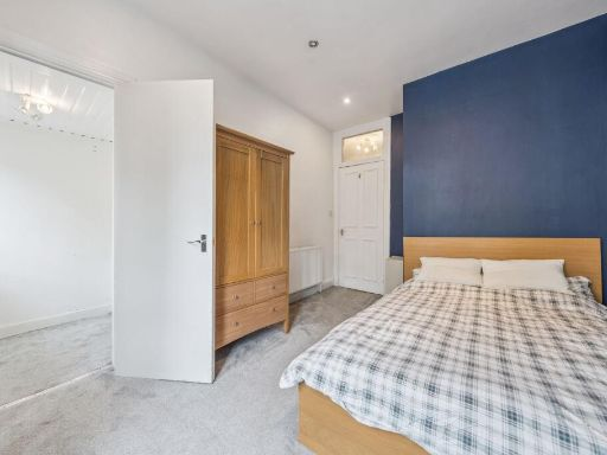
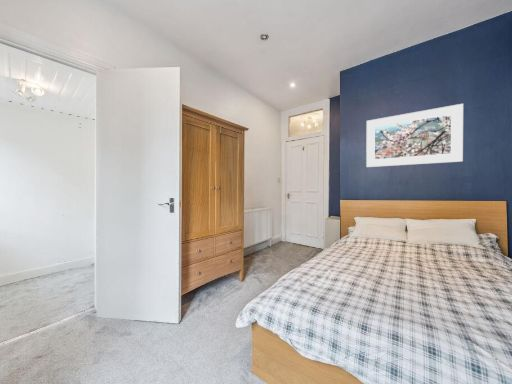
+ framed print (409, 139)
